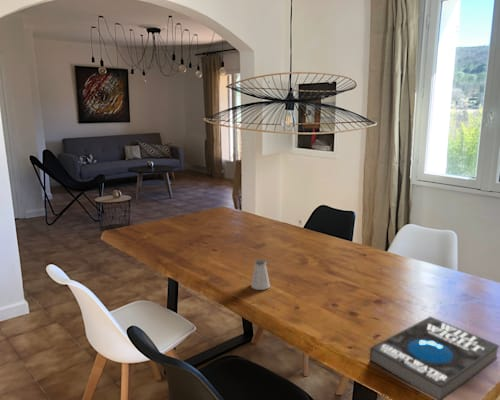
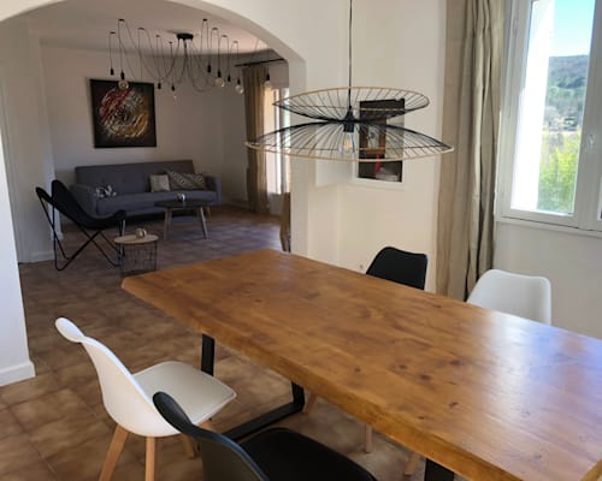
- saltshaker (260, 273)
- book (434, 352)
